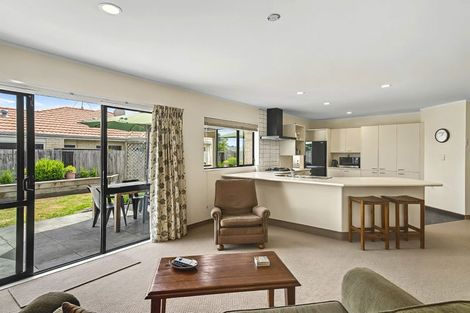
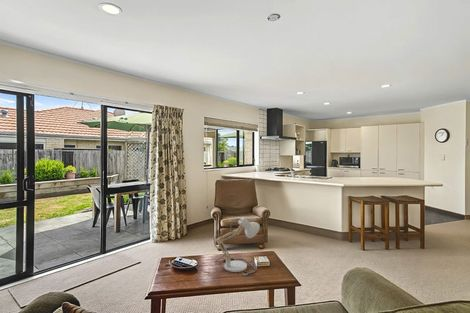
+ desk lamp (234, 235)
